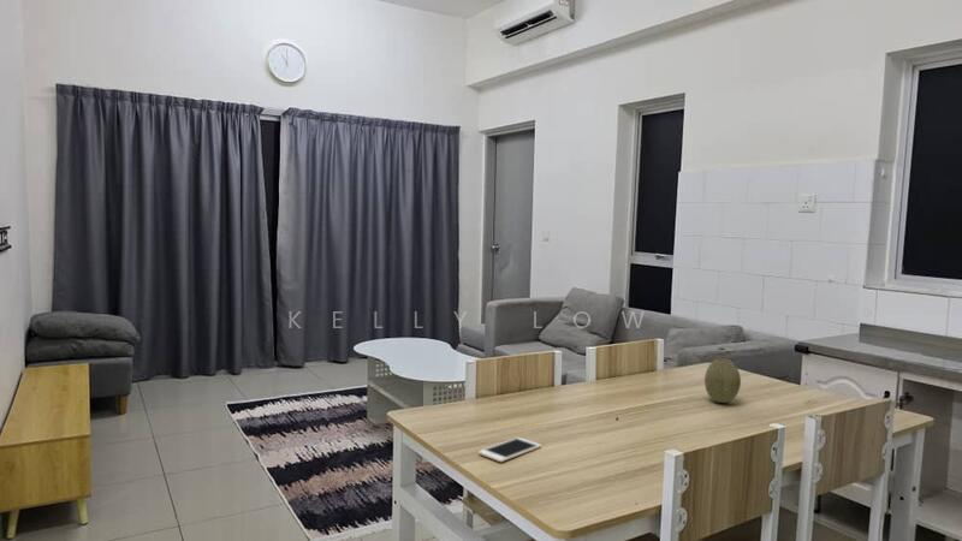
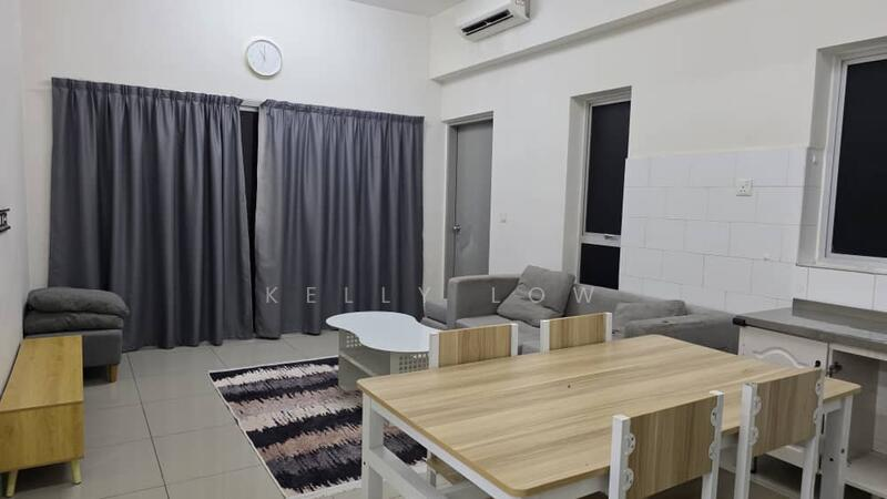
- fruit (721, 380)
- cell phone (510, 448)
